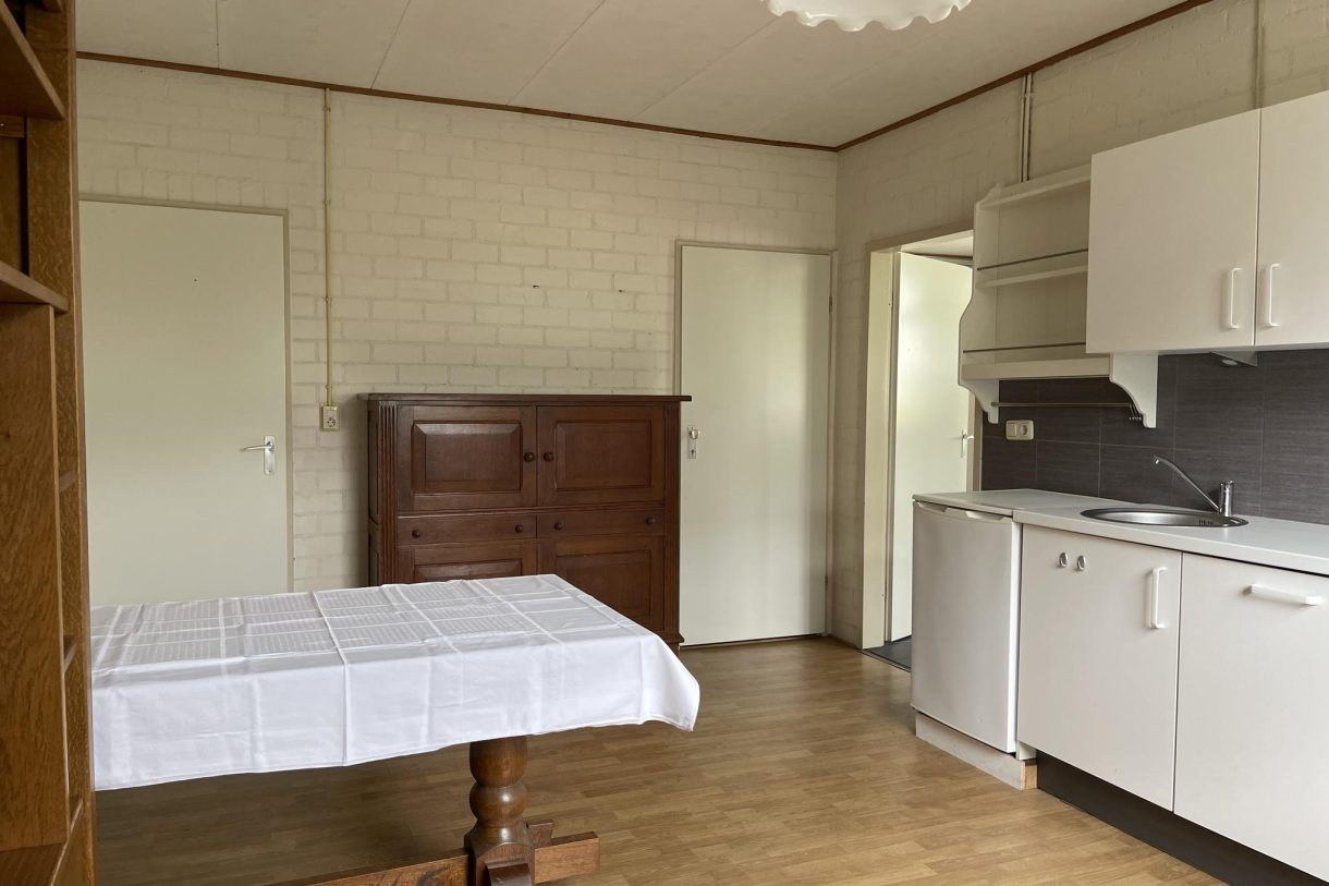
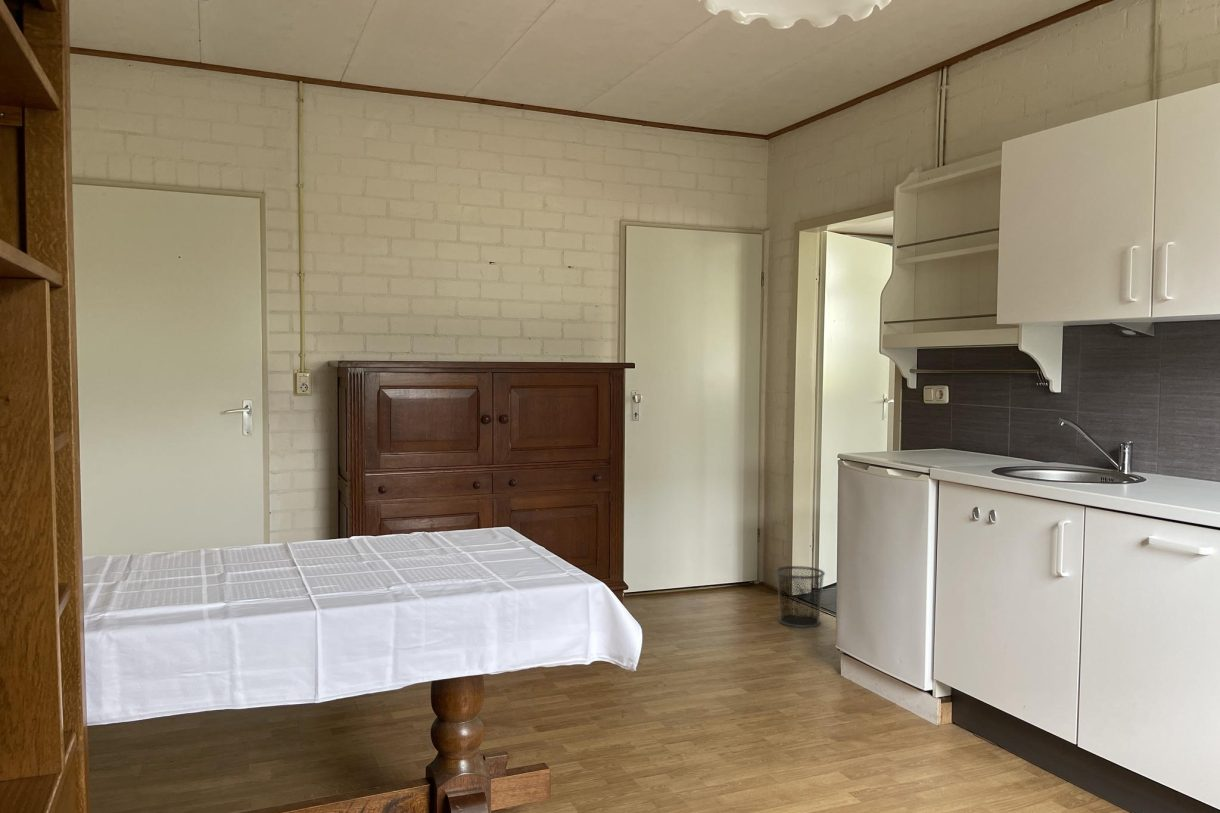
+ waste bin (799, 596)
